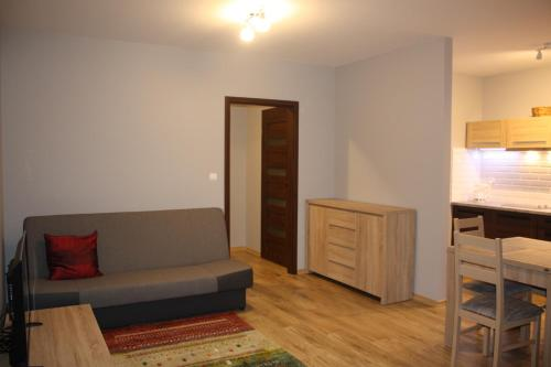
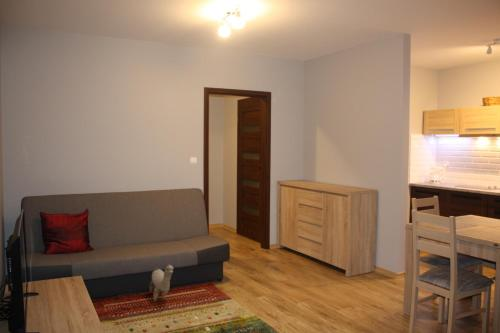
+ plush toy (161, 279)
